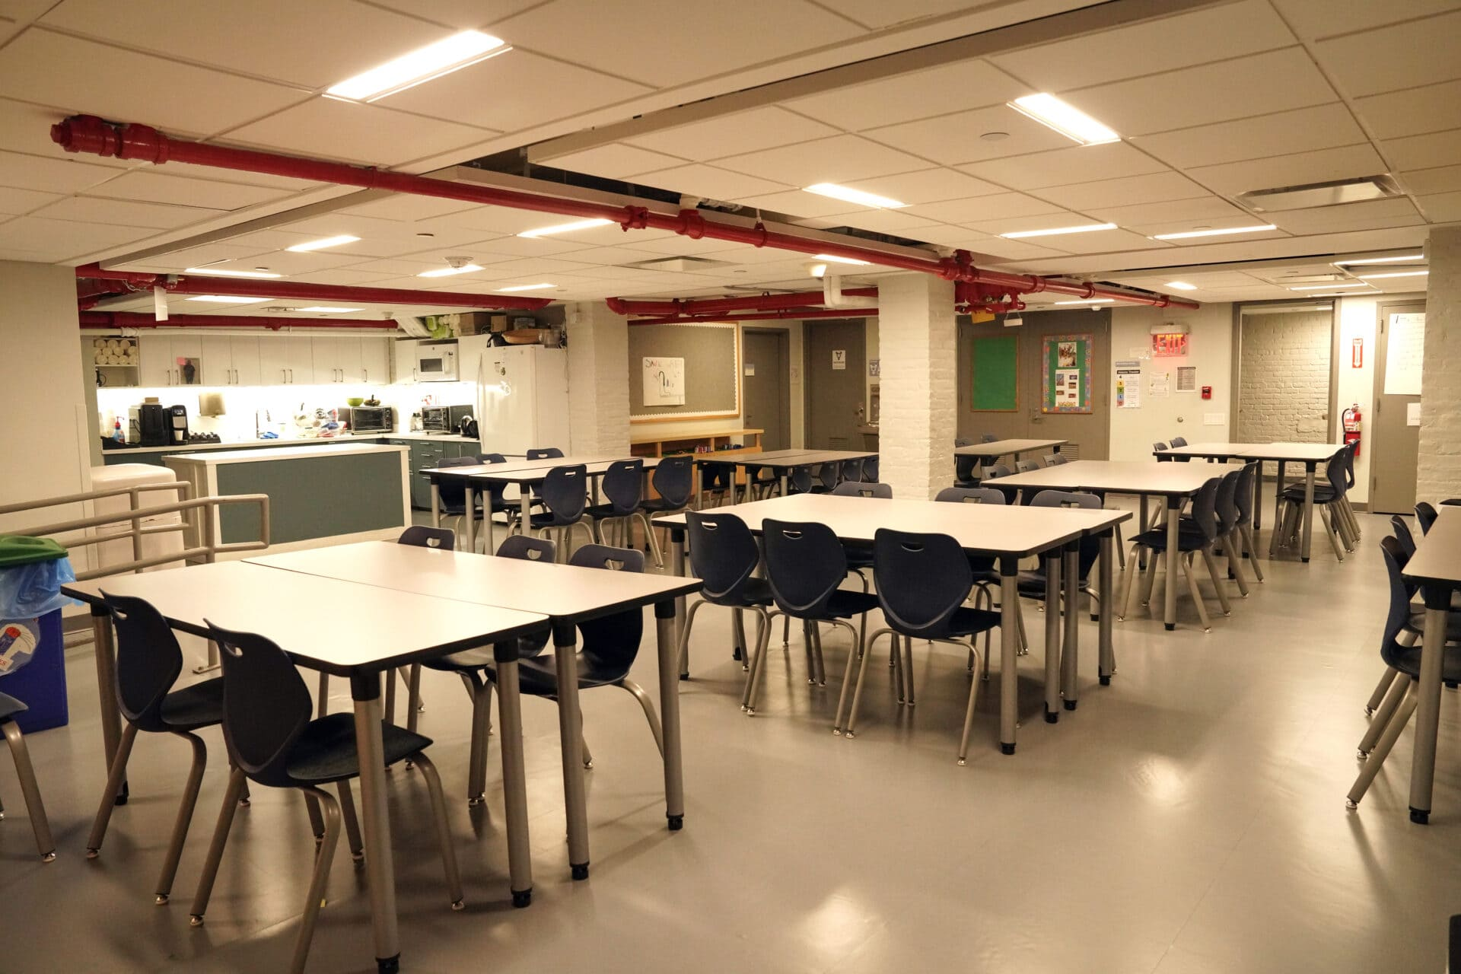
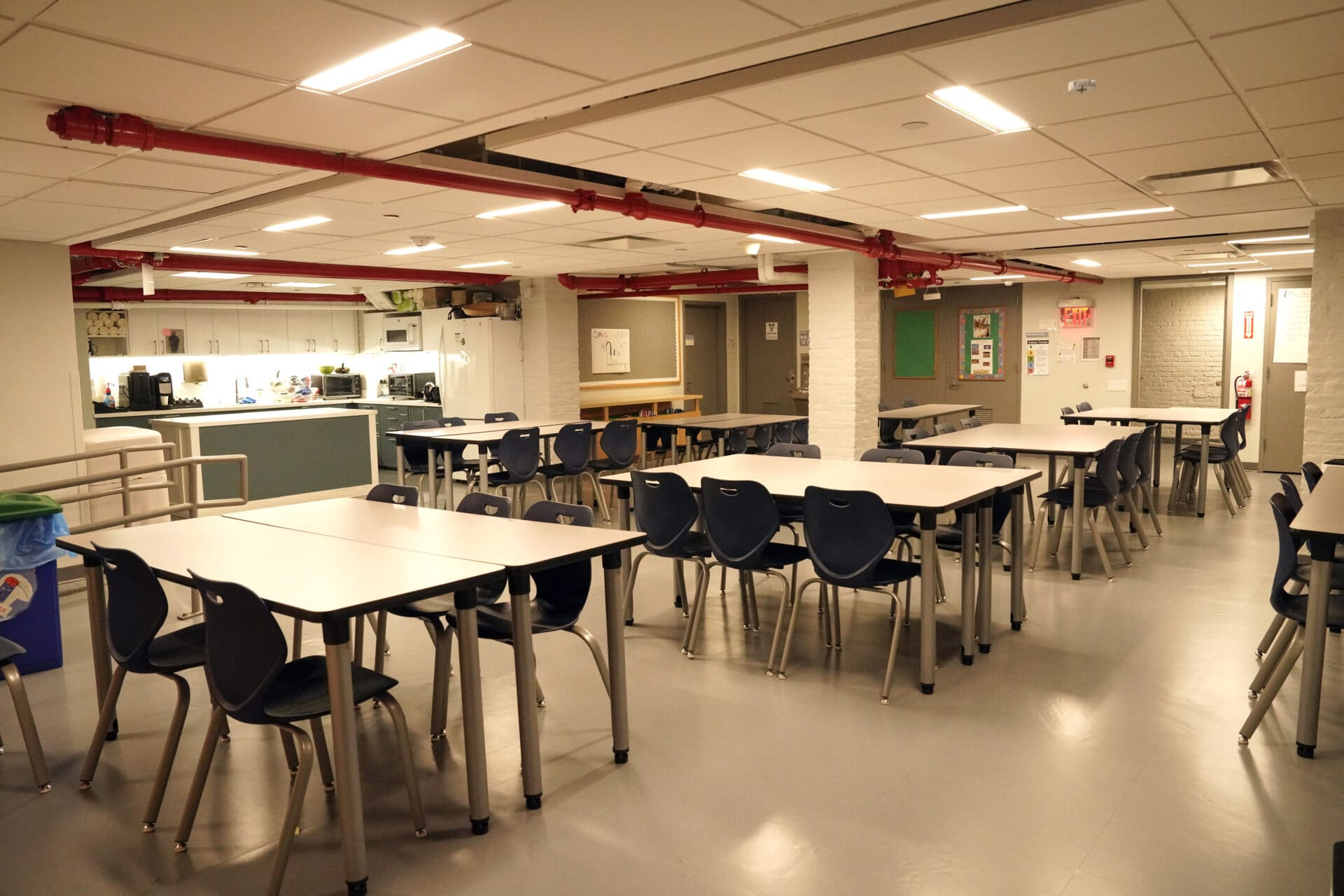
+ smoke detector (1081, 86)
